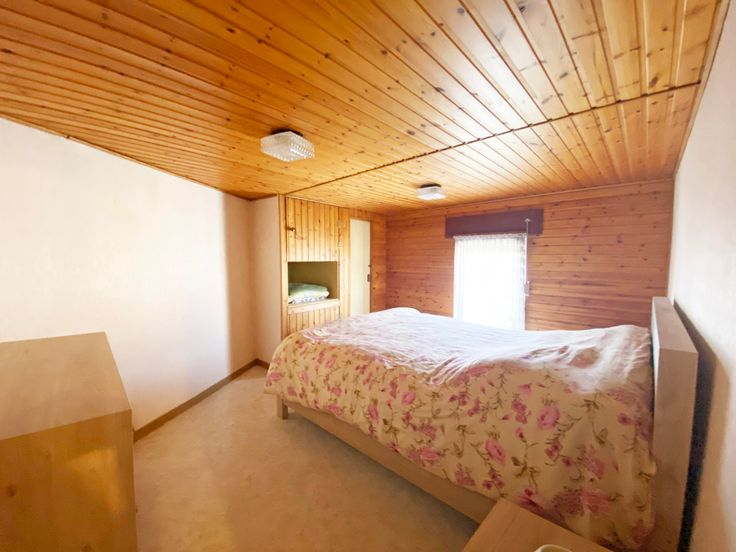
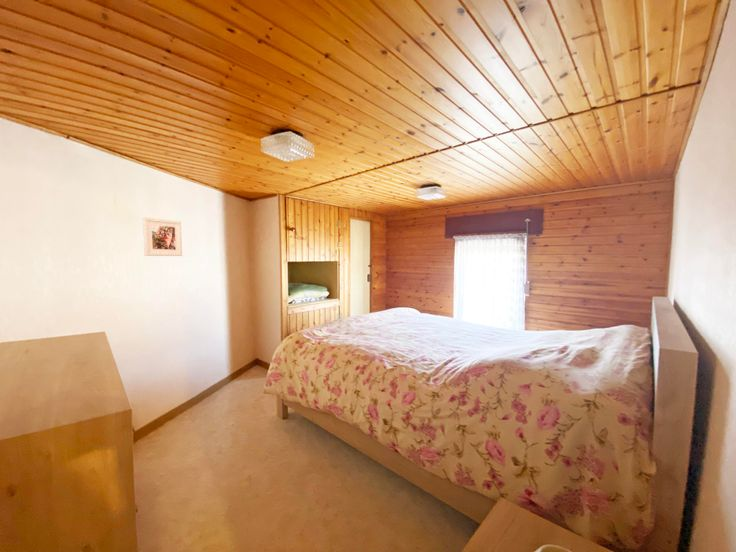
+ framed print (163, 237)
